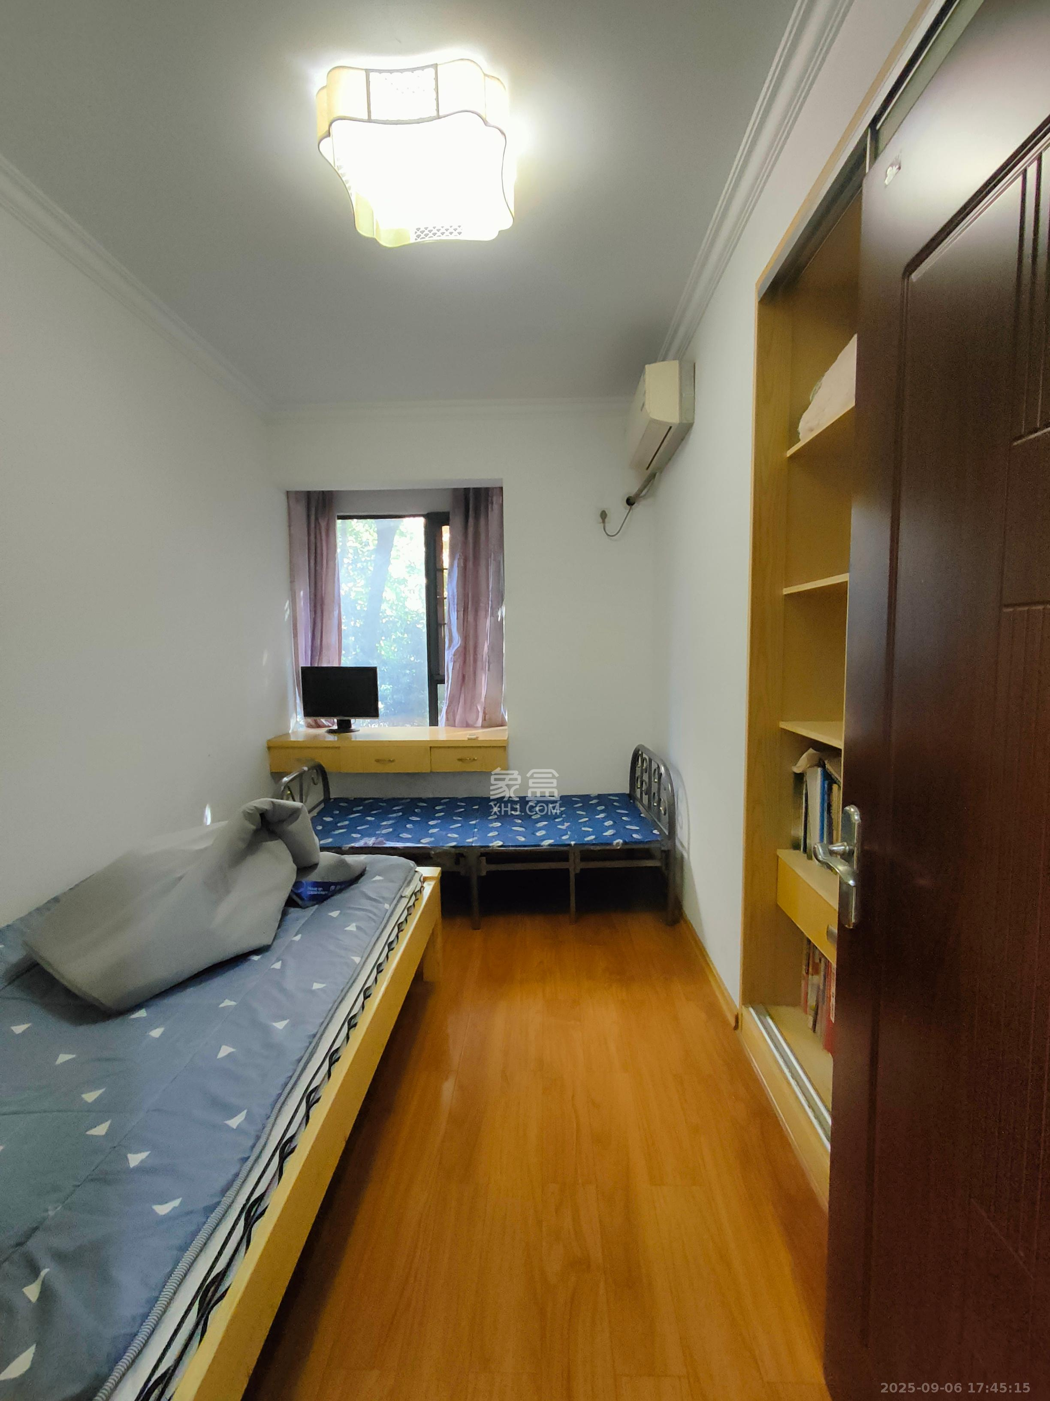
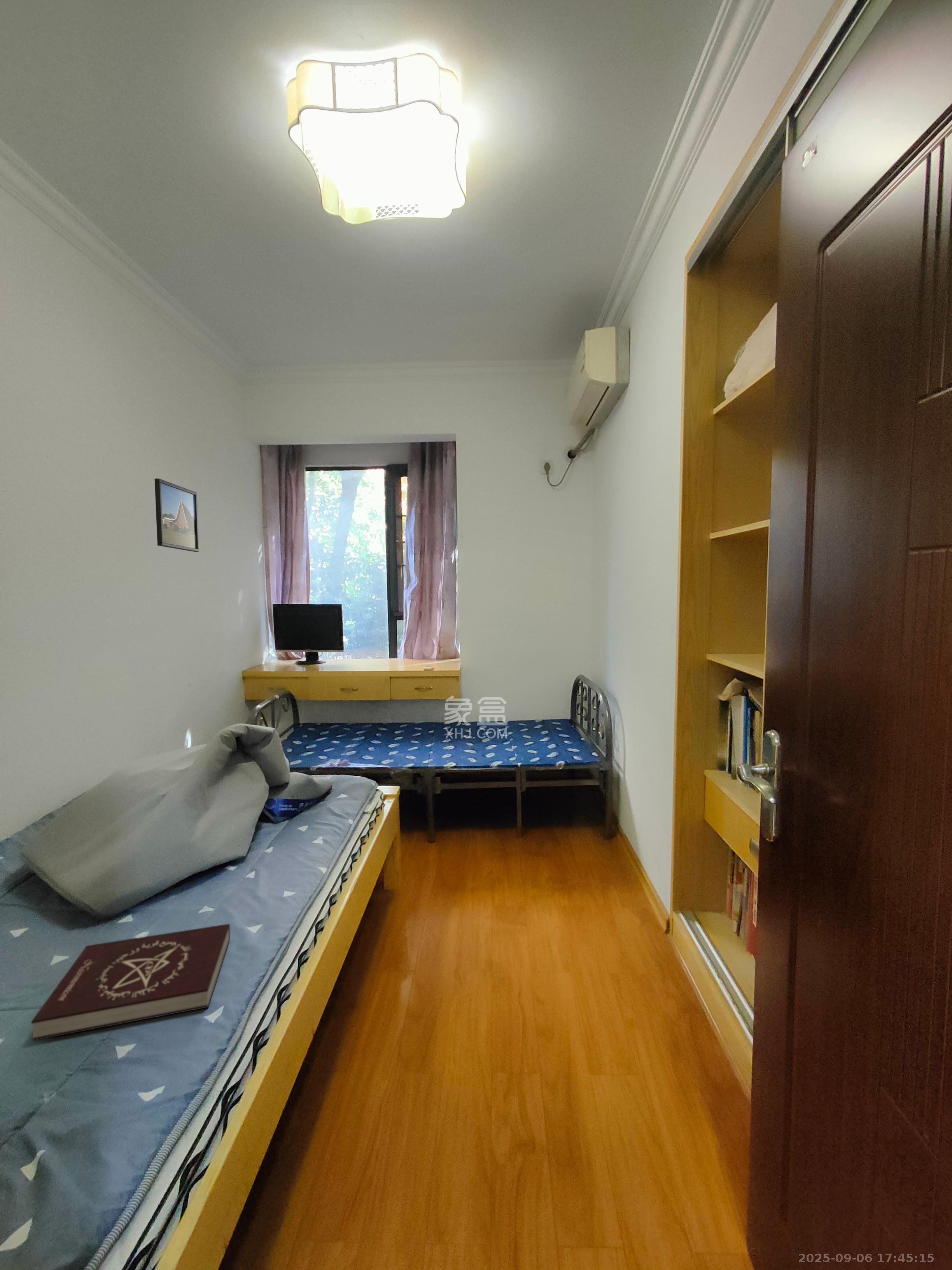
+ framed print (178, 517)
+ book (144, 974)
